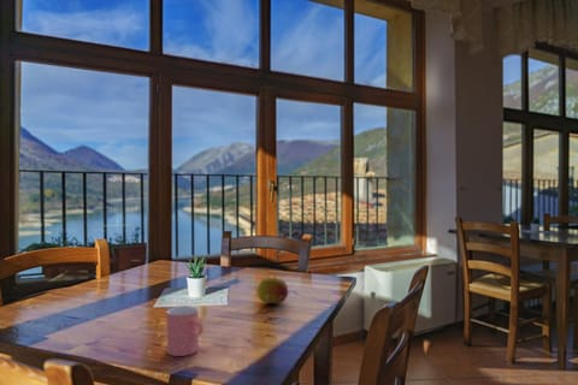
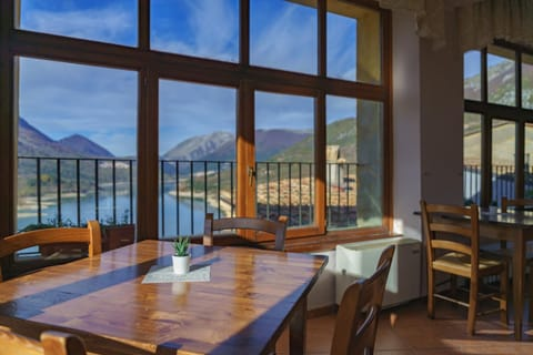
- fruit (272, 290)
- cup (187, 331)
